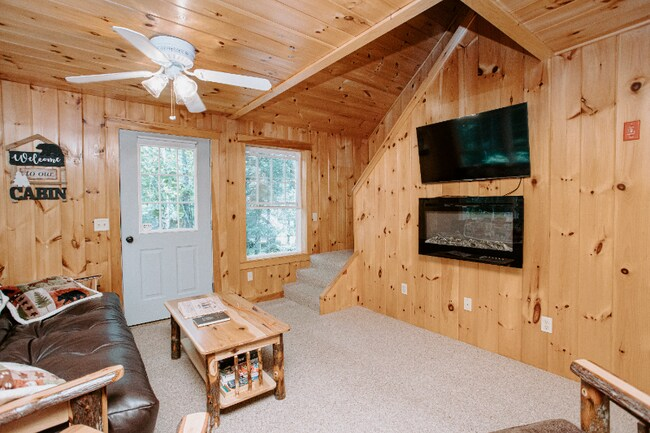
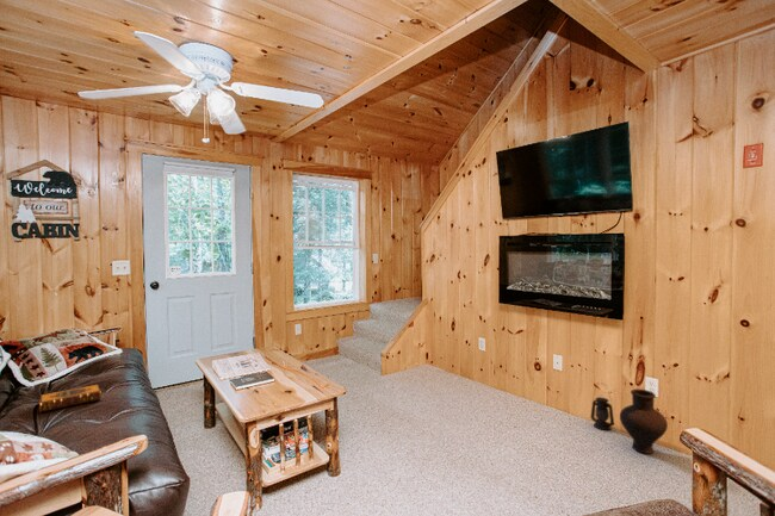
+ lantern (602, 404)
+ vase (643, 421)
+ hardback book (70, 397)
